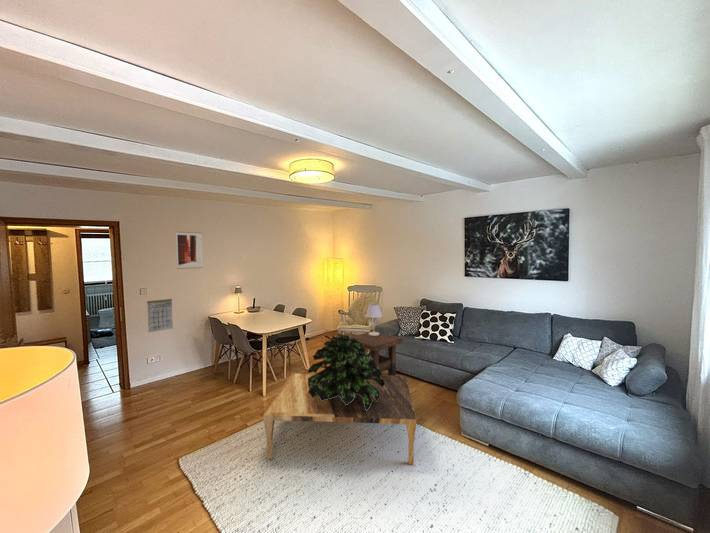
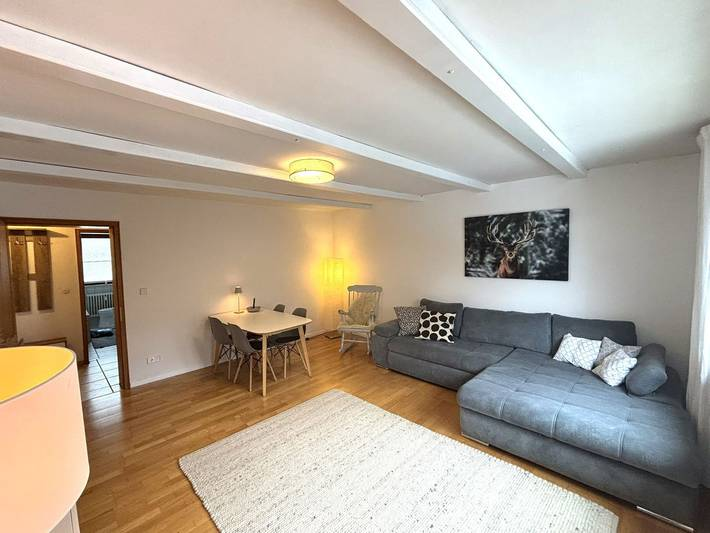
- table lamp (374, 320)
- coffee table (344, 412)
- side table (374, 359)
- wall art (189, 250)
- calendar (160, 311)
- potted plant (345, 366)
